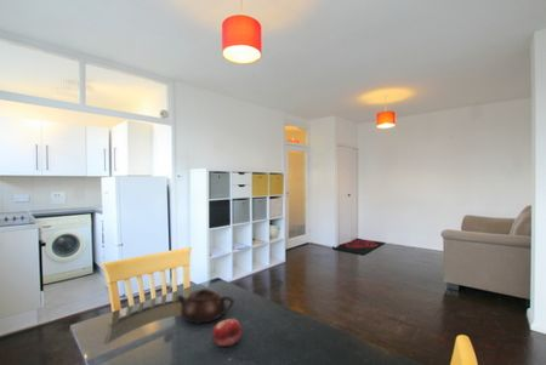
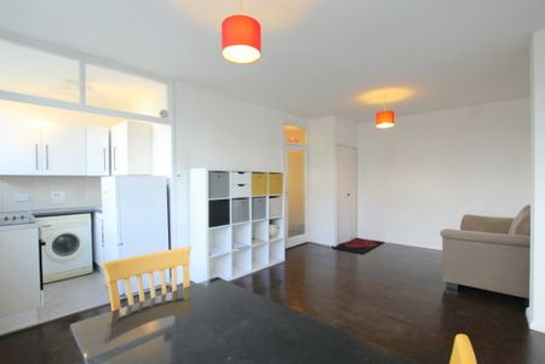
- fruit (227, 331)
- teapot (204, 302)
